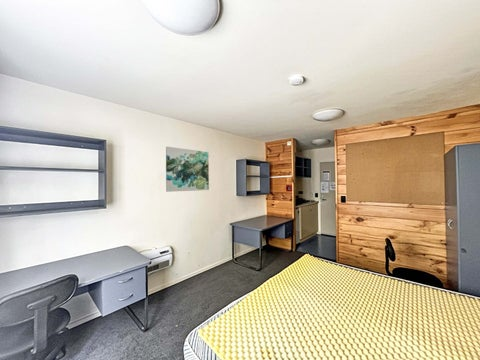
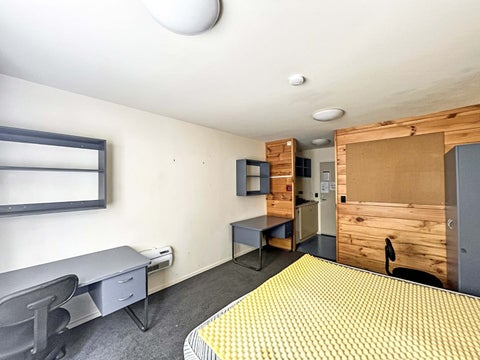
- wall art (189, 170)
